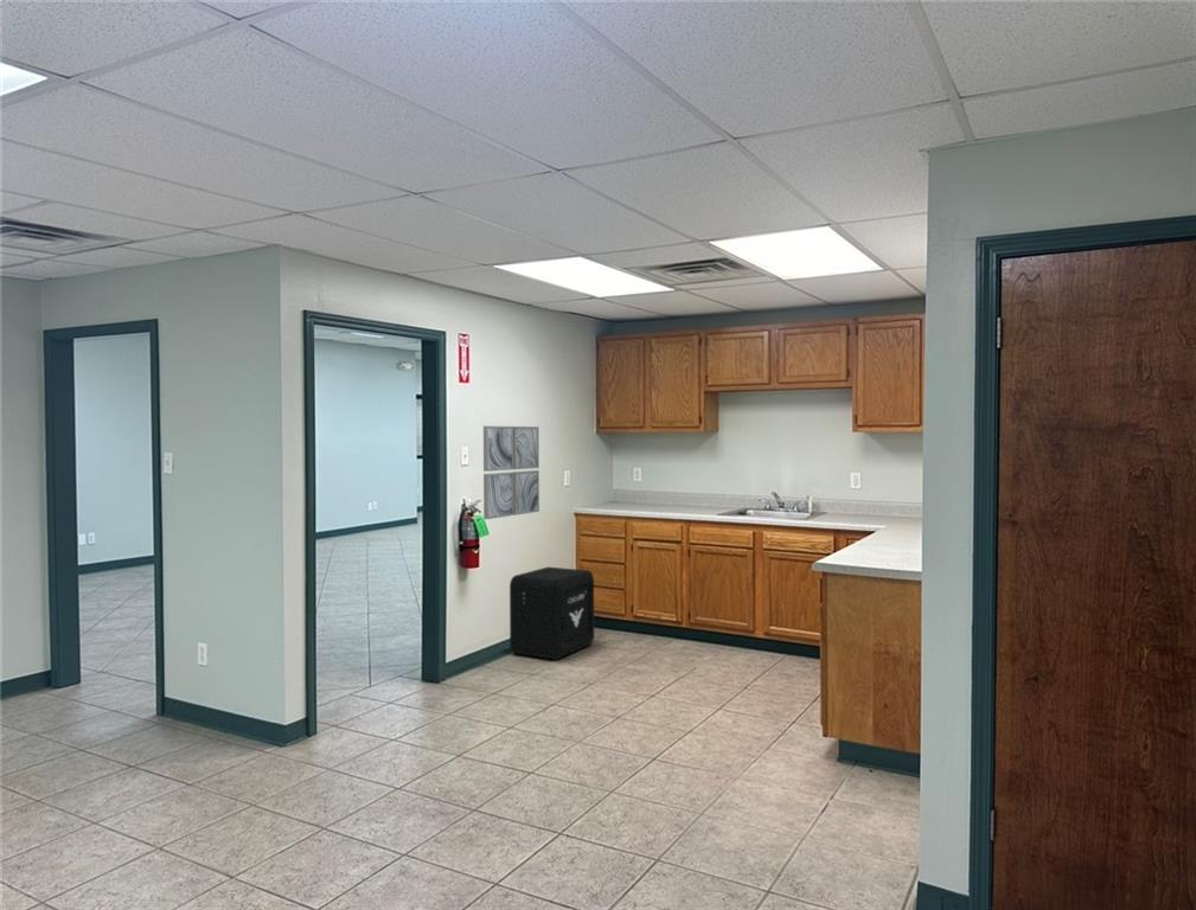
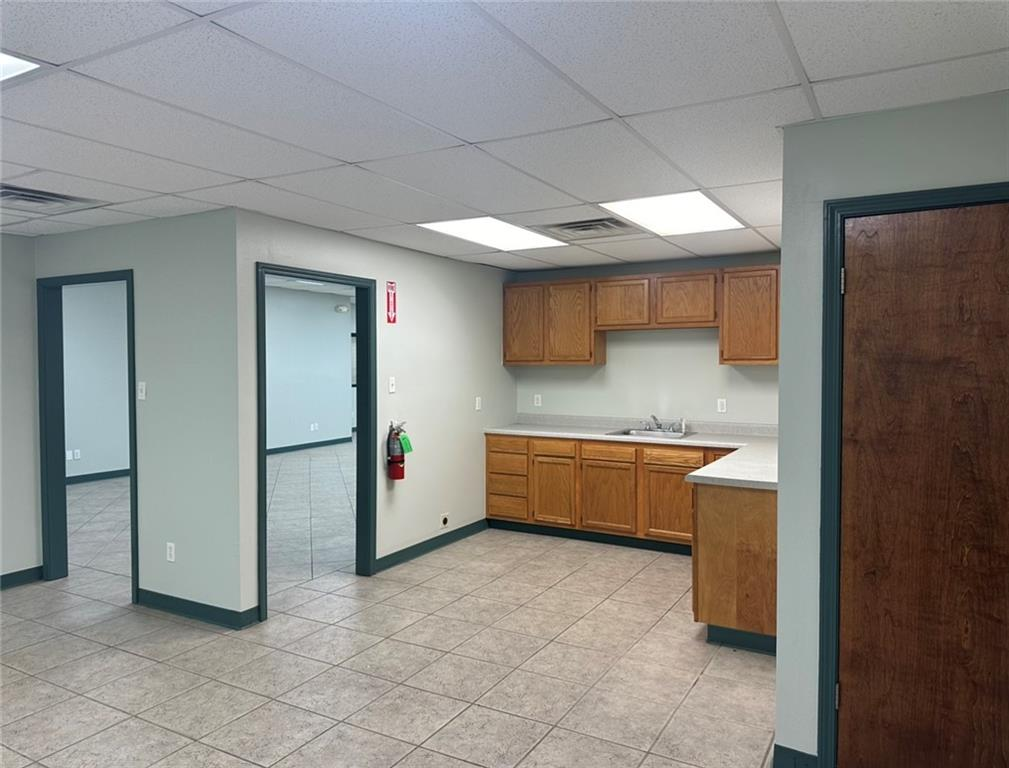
- air purifier (554, 611)
- wall art (512, 472)
